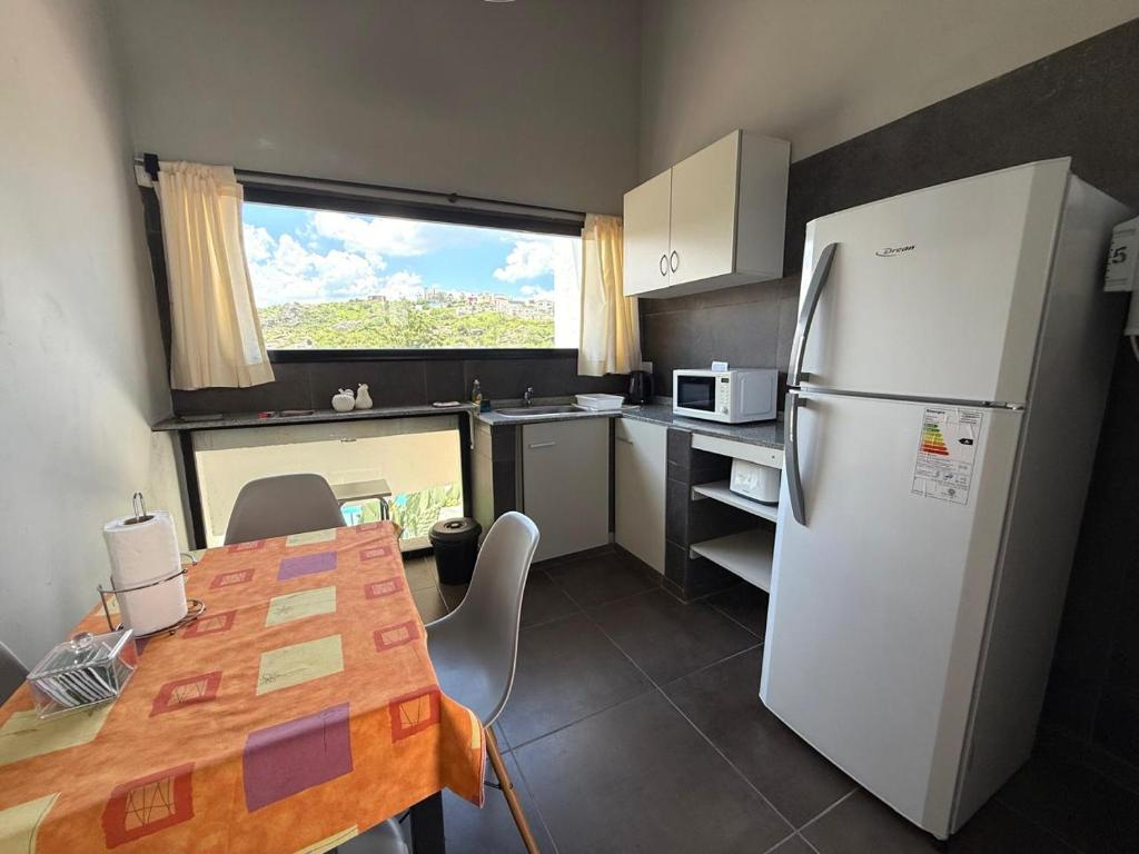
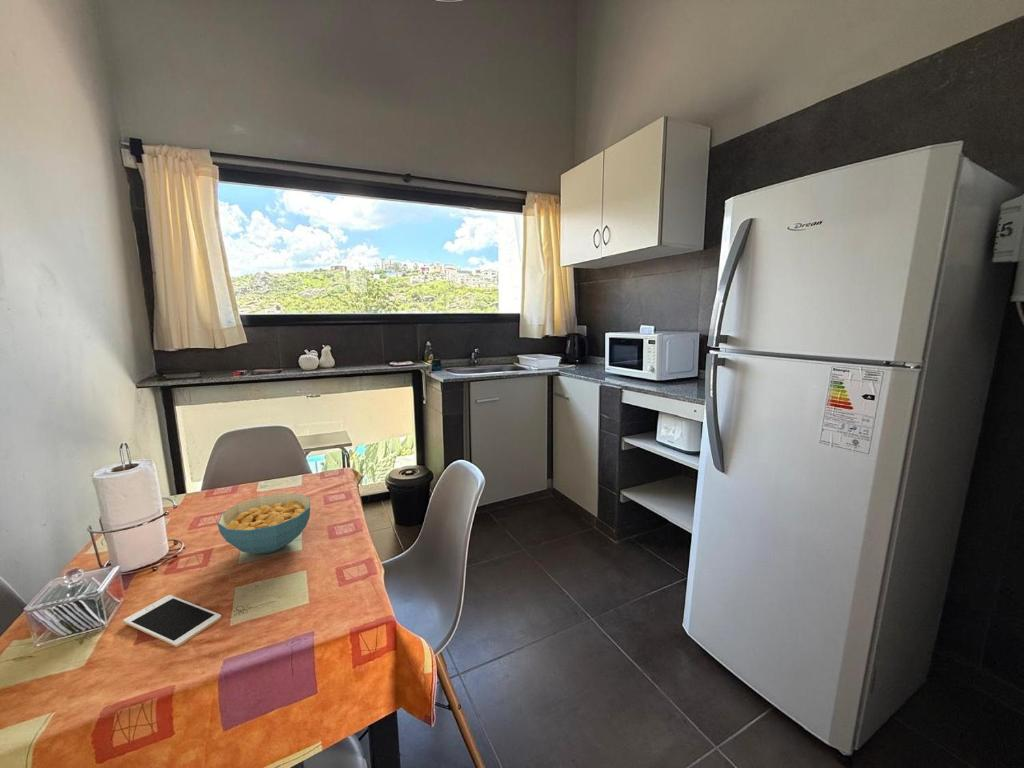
+ cereal bowl (268, 528)
+ cell phone (172, 619)
